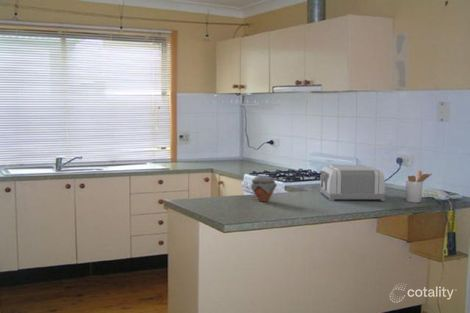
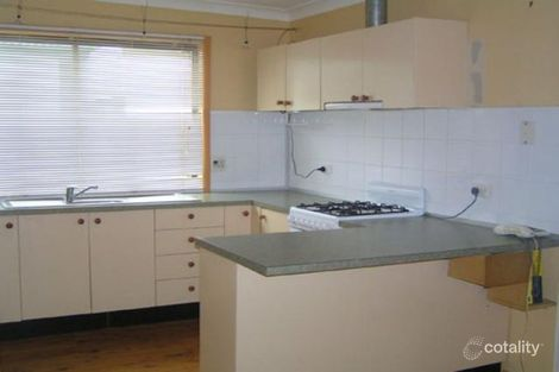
- utensil holder (417, 186)
- toaster (348, 181)
- jar (263, 189)
